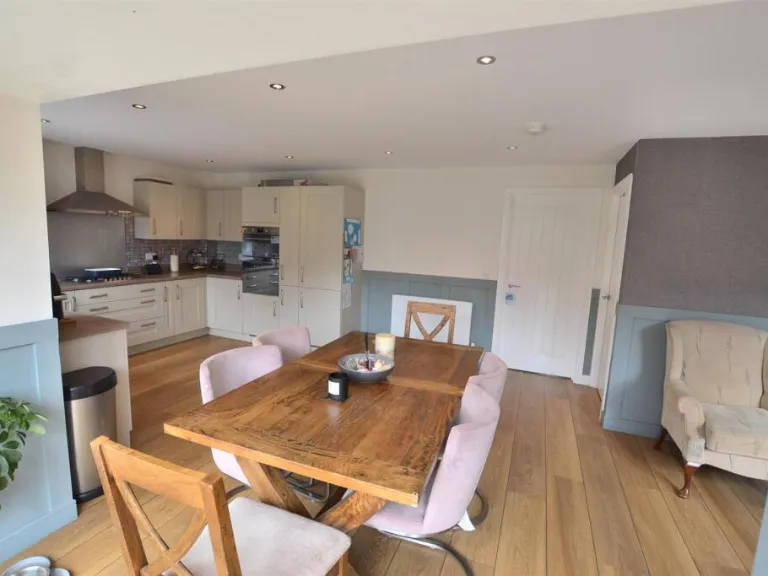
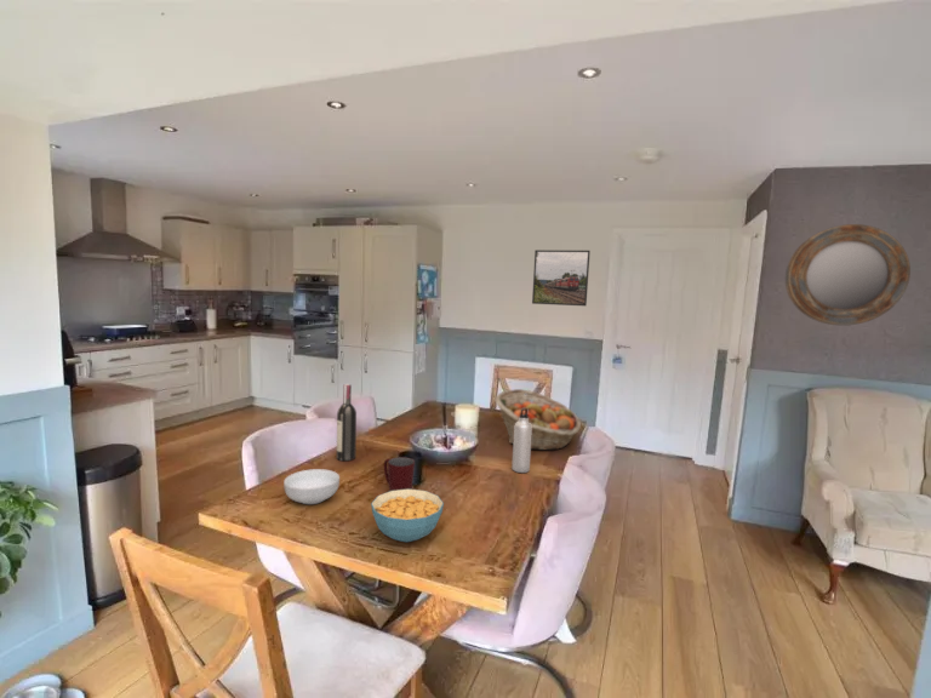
+ wine bottle (345, 420)
+ cereal bowl (406, 520)
+ water bottle (521, 439)
+ fruit basket (537, 417)
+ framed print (560, 278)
+ cereal bowl (312, 488)
+ home mirror (845, 275)
+ mug (396, 475)
